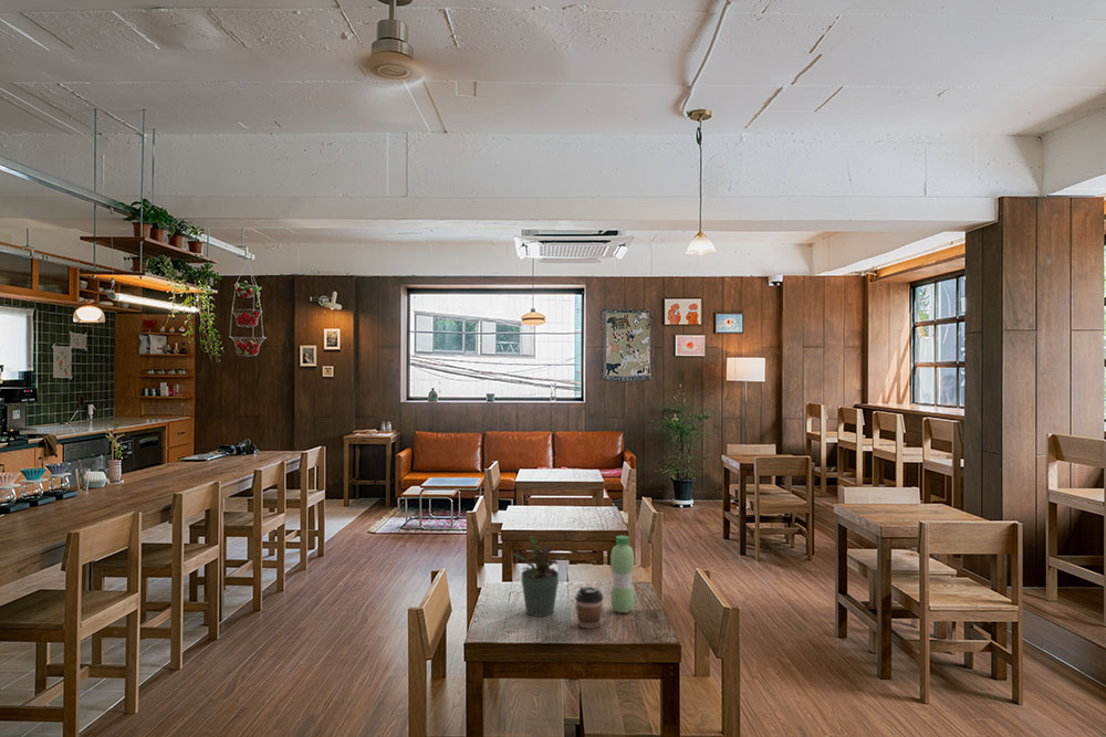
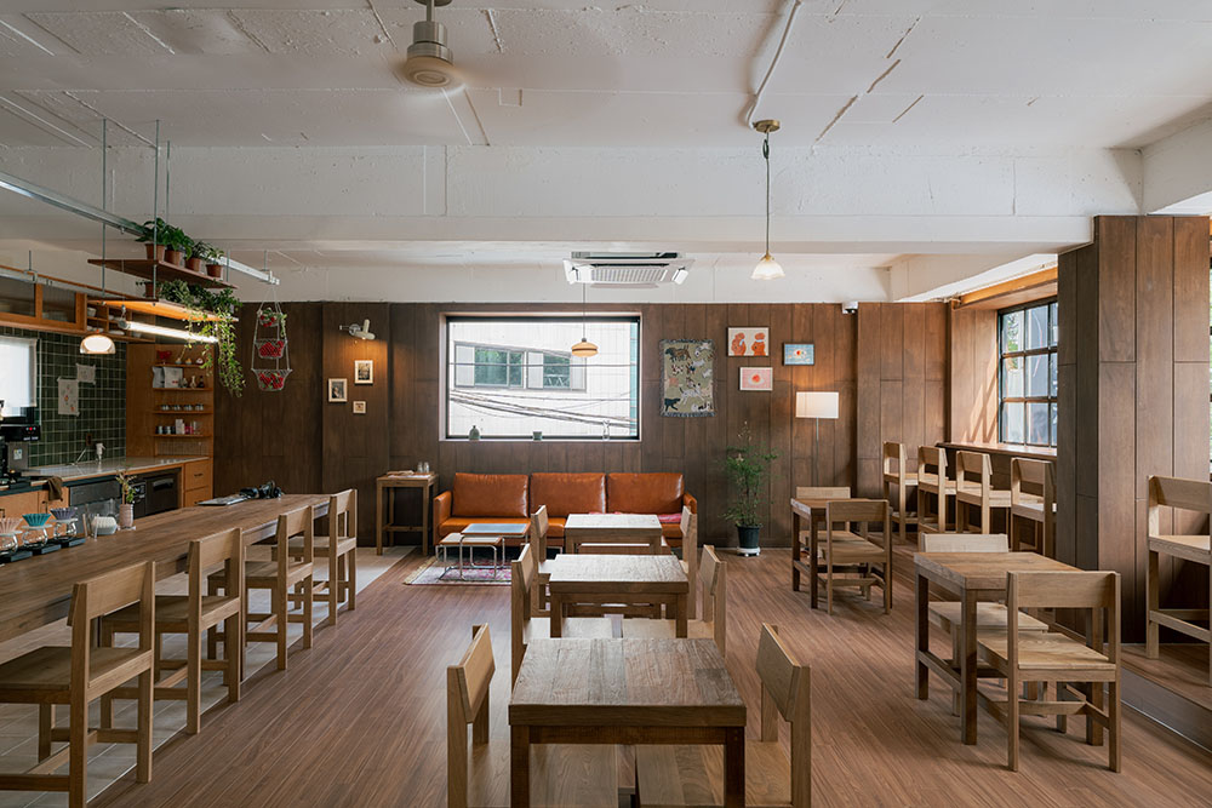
- potted plant (540, 572)
- water bottle (622, 573)
- coffee cup (588, 606)
